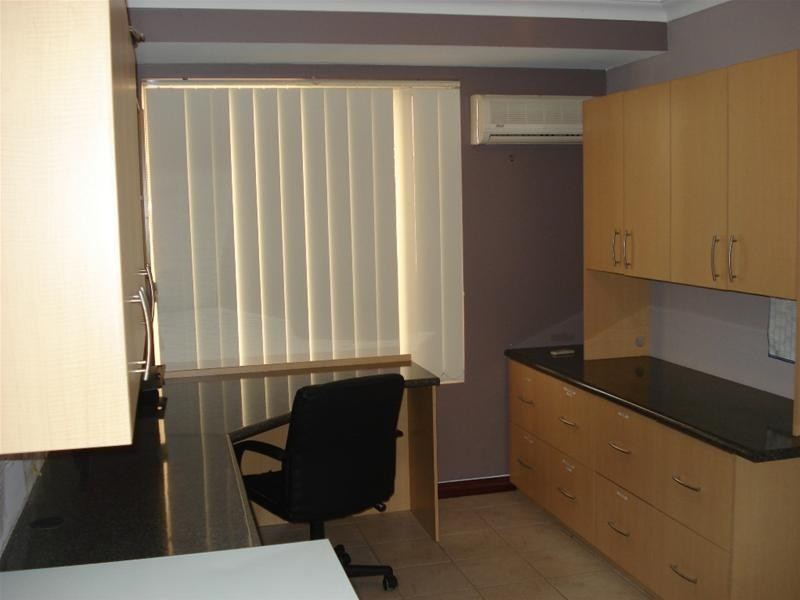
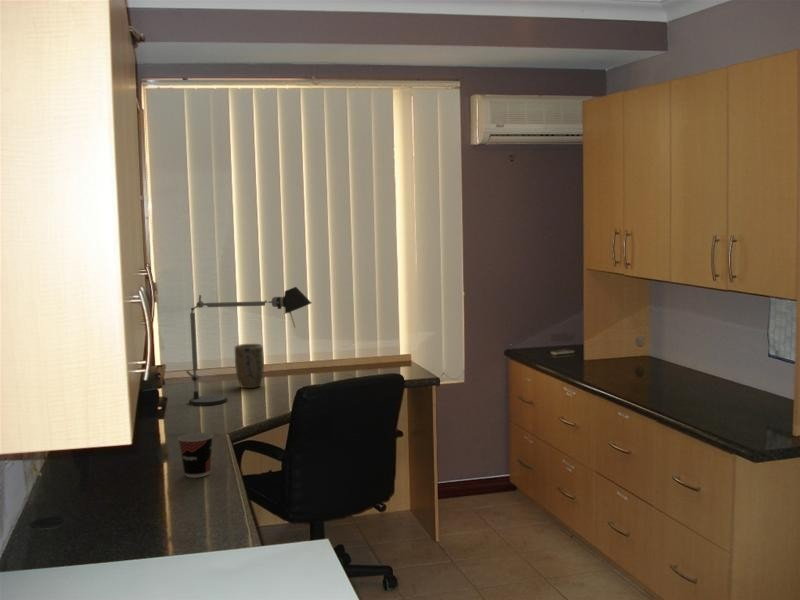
+ cup (196, 455)
+ plant pot (249, 365)
+ desk lamp (249, 305)
